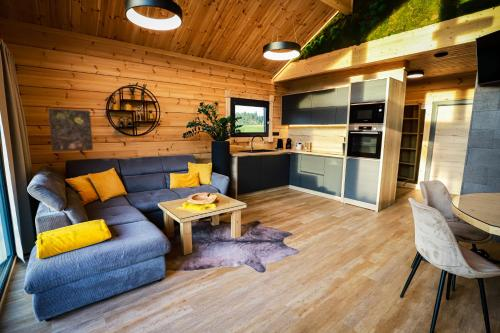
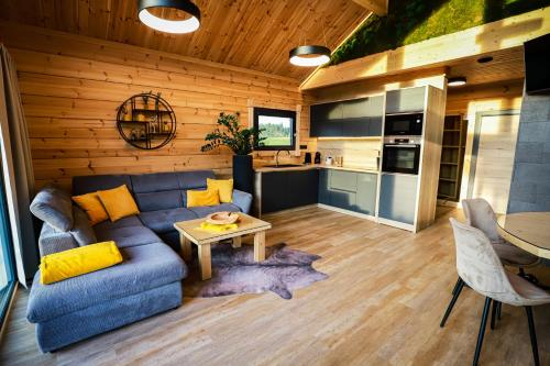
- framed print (71, 130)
